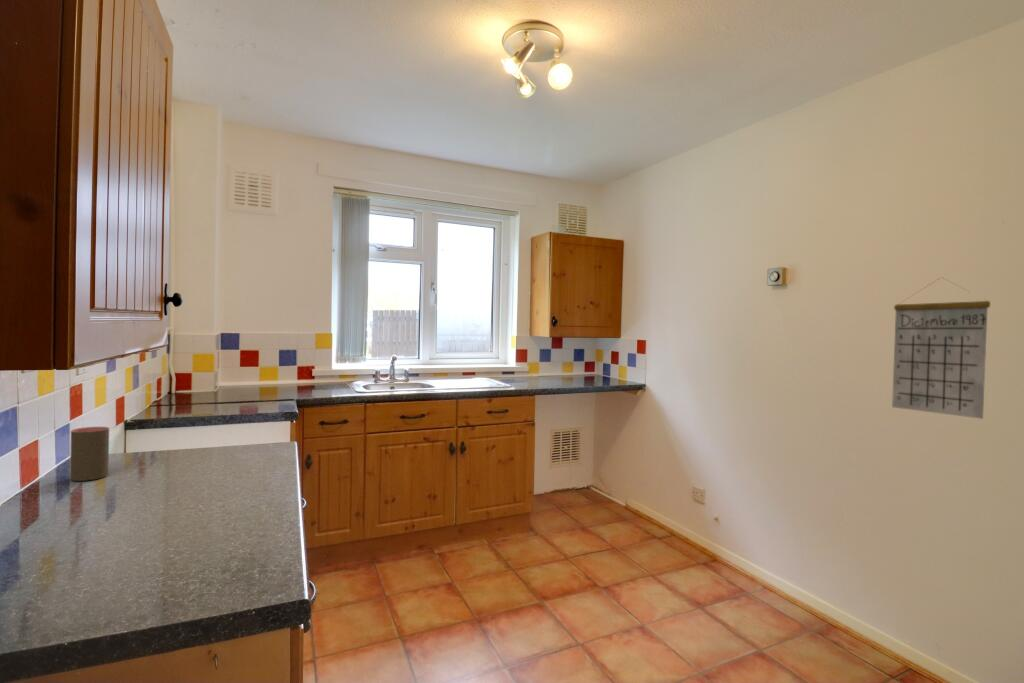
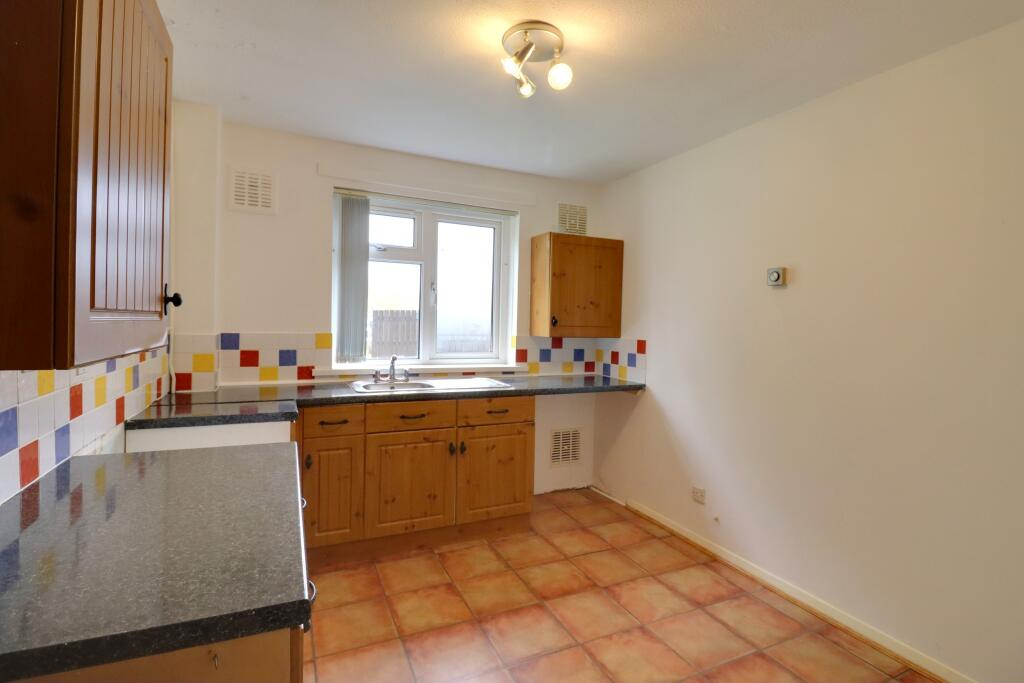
- cup (89, 453)
- calendar (937, 344)
